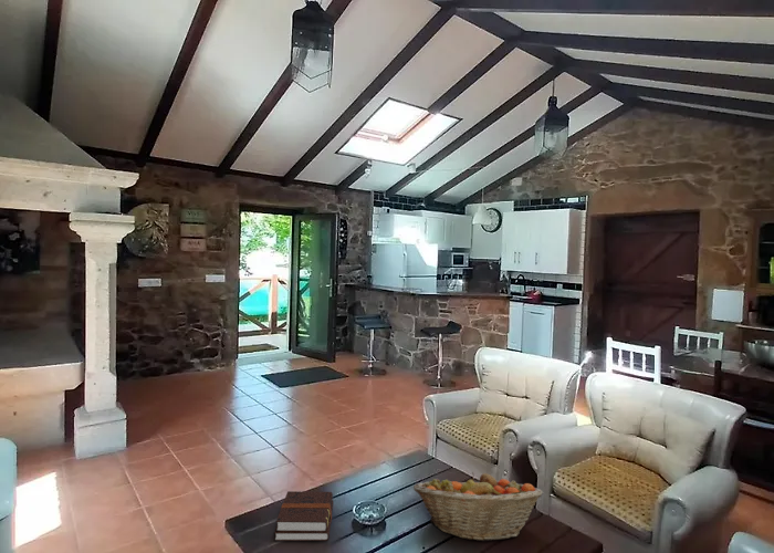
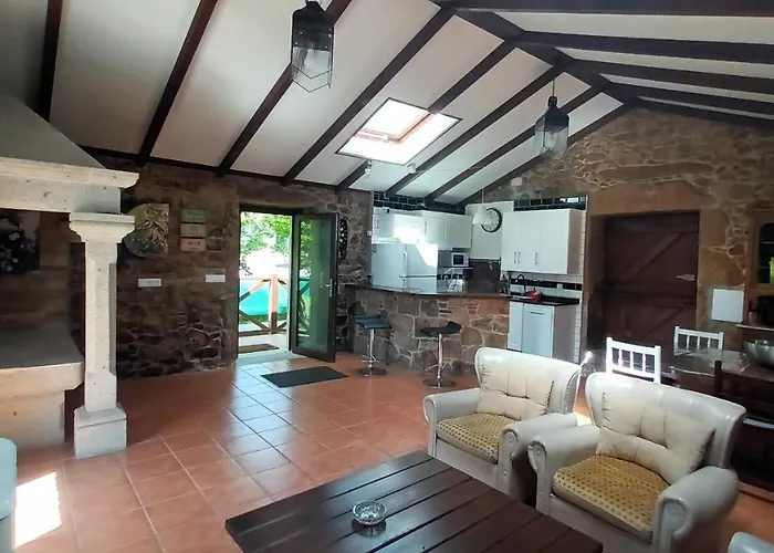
- fruit basket (477, 499)
- hardback book (305, 513)
